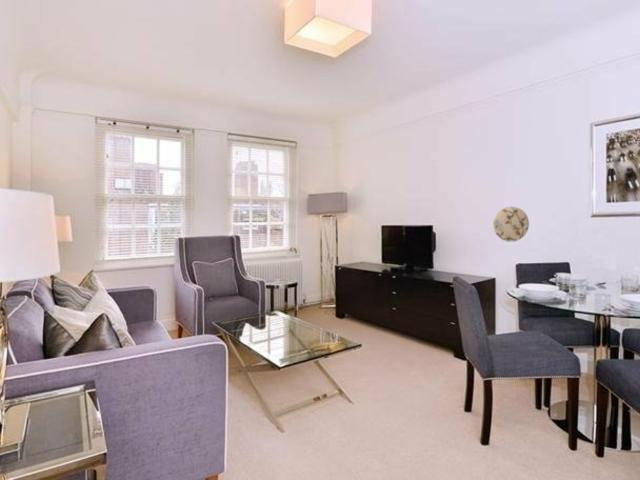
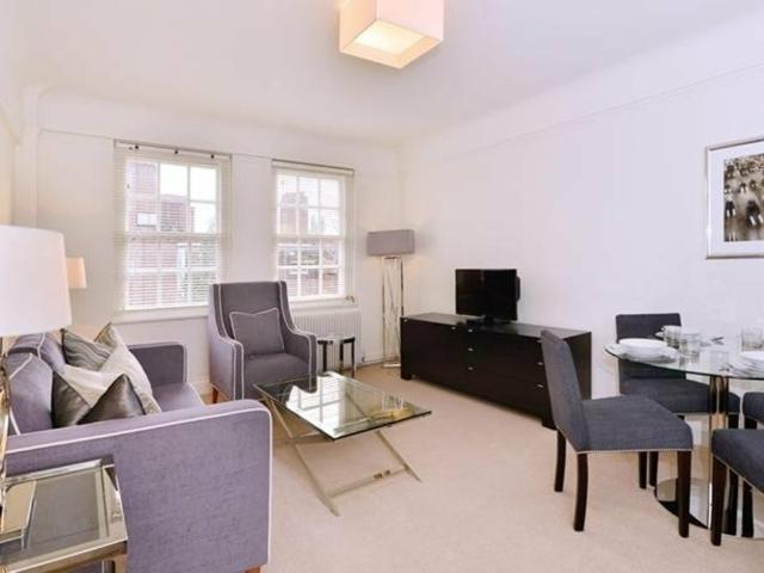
- decorative plate (510, 224)
